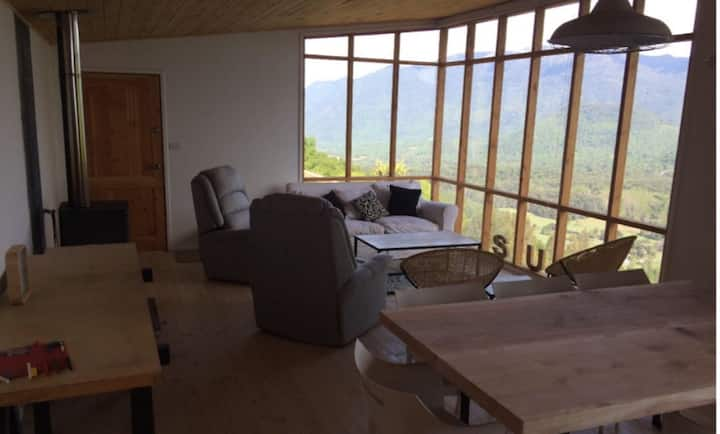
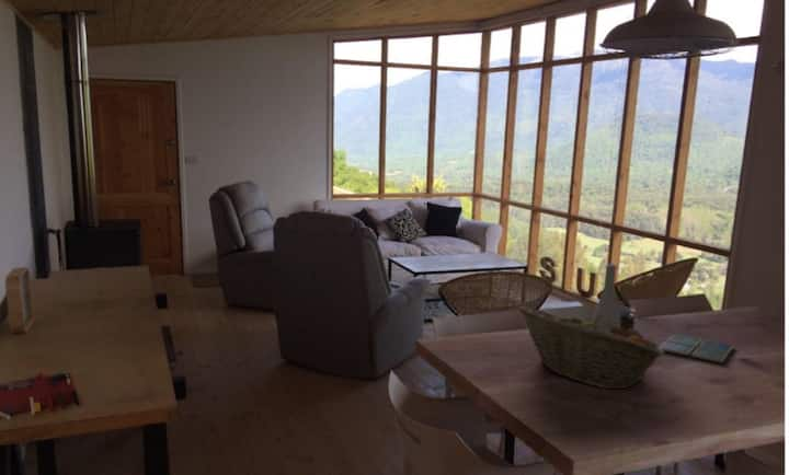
+ fruit basket (586, 339)
+ vase (615, 300)
+ drink coaster (696, 347)
